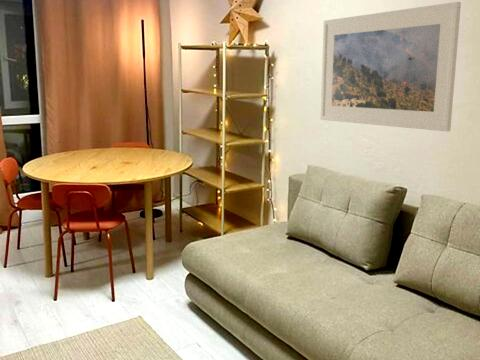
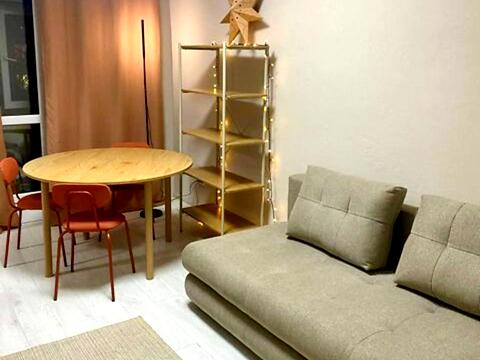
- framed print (380, 69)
